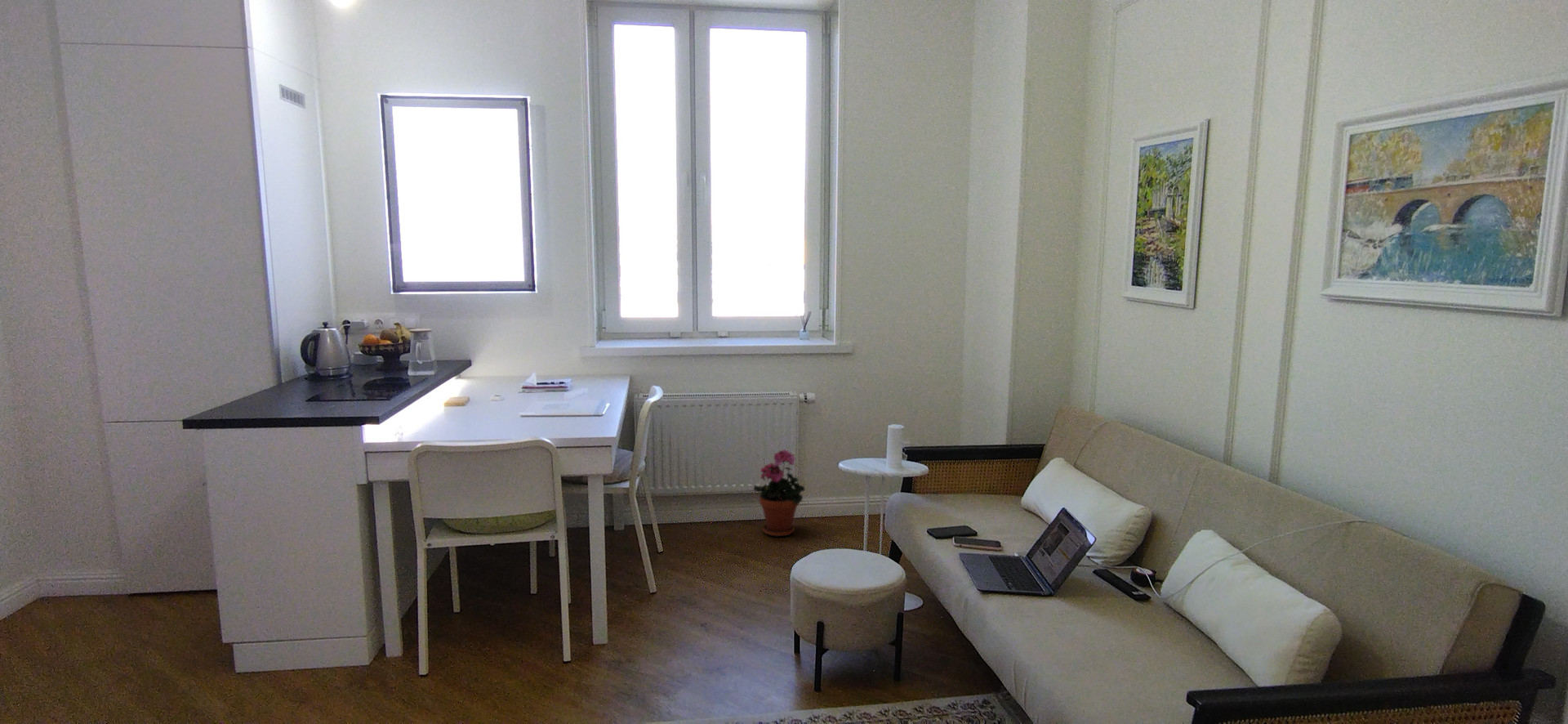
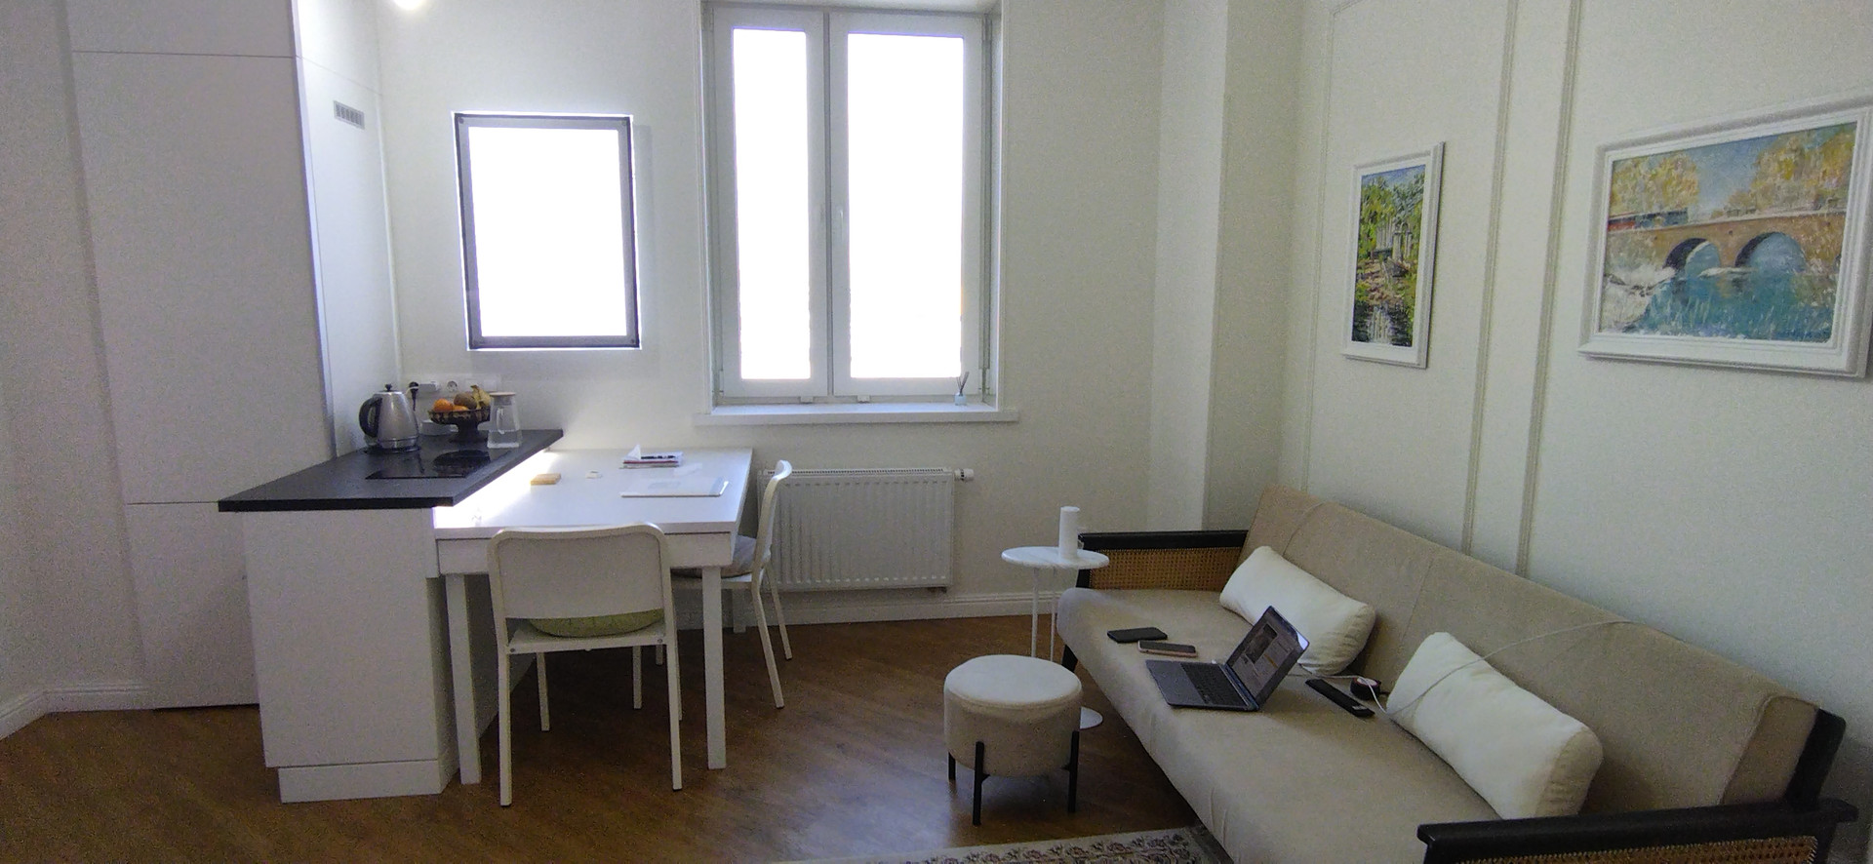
- potted plant (779, 490)
